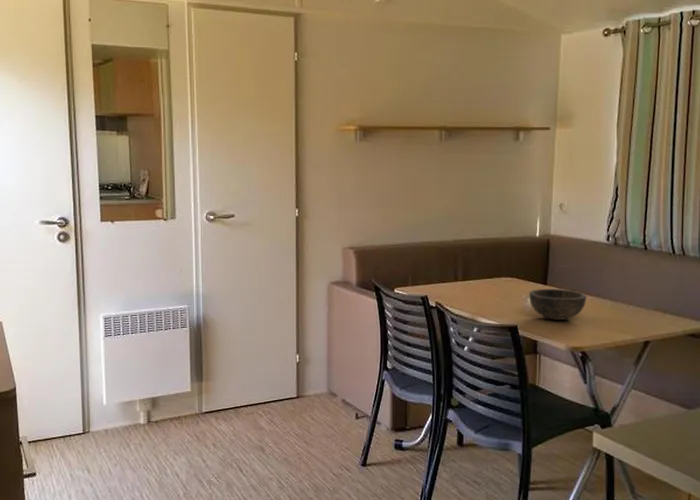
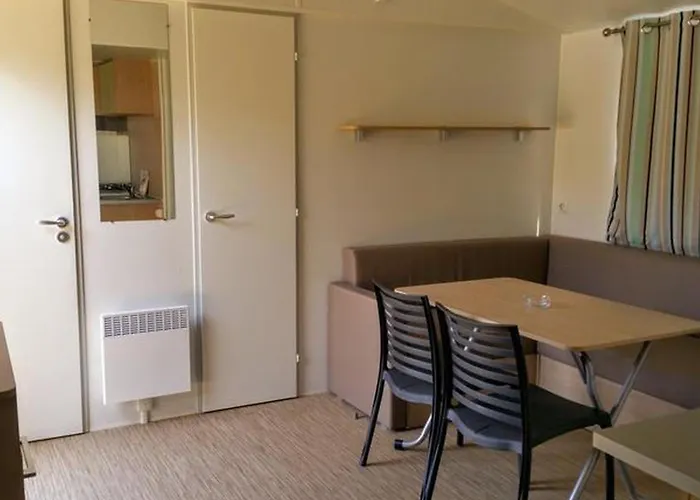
- bowl (557, 306)
